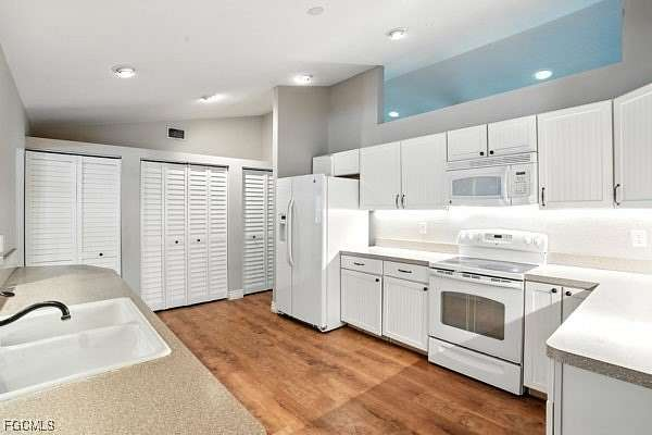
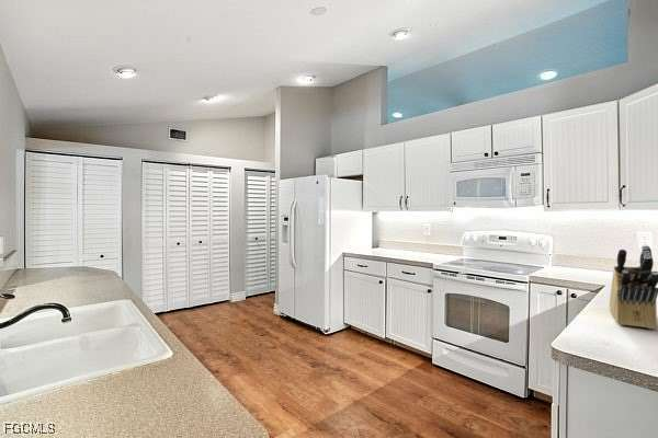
+ knife block (632, 283)
